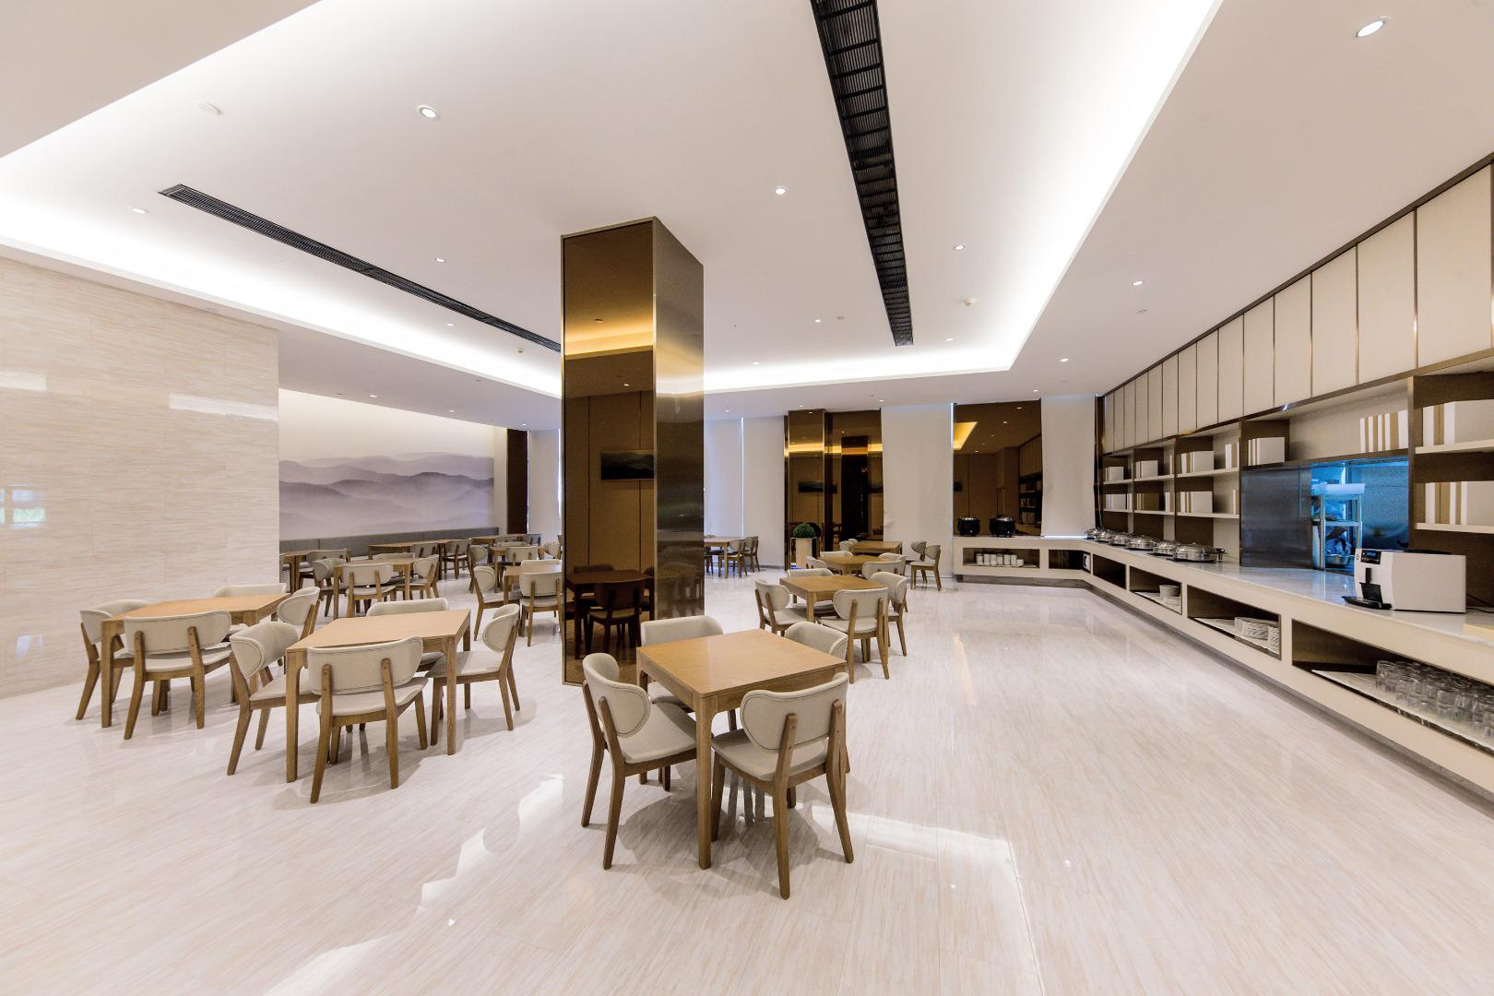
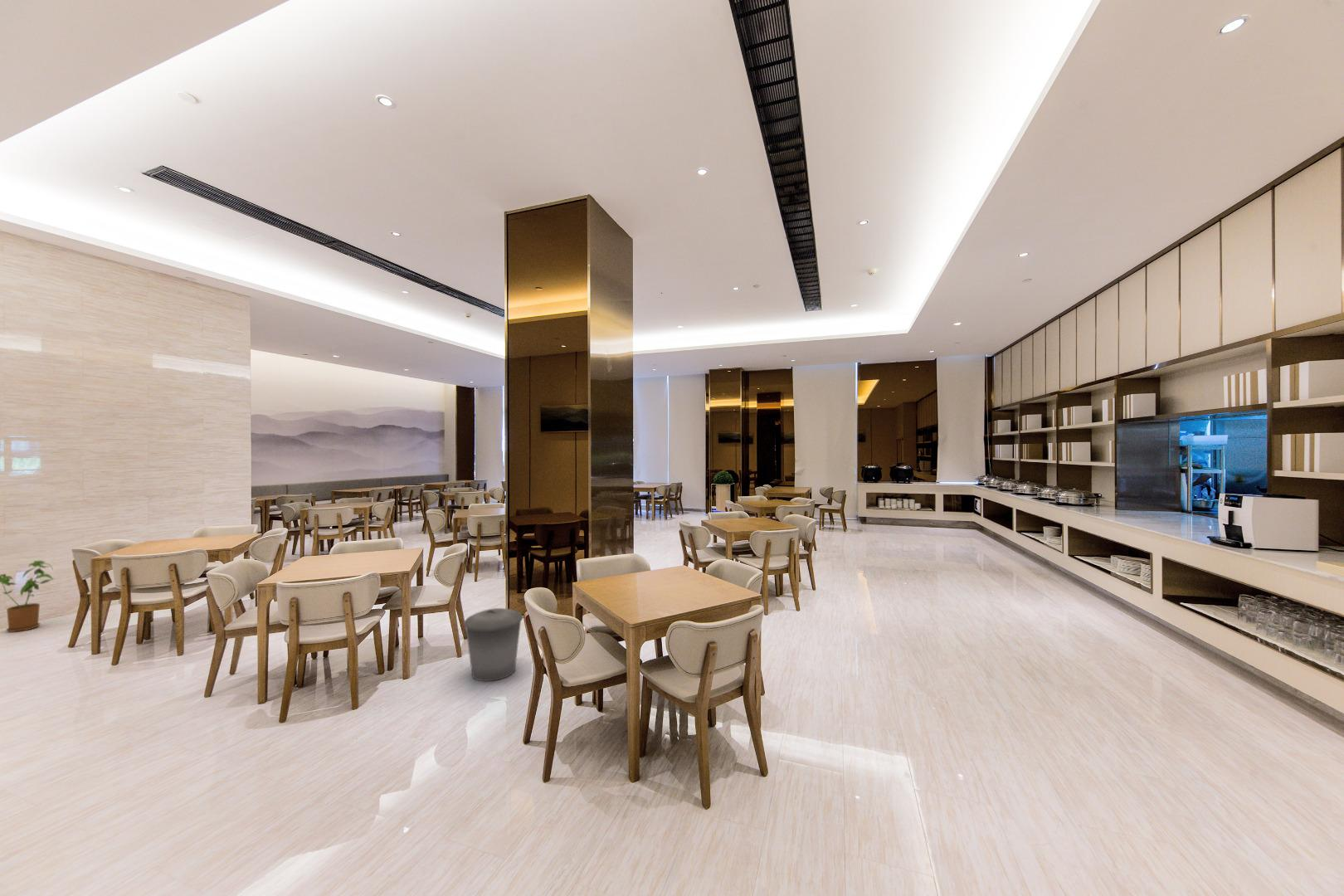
+ house plant (27, 595)
+ trash can (494, 640)
